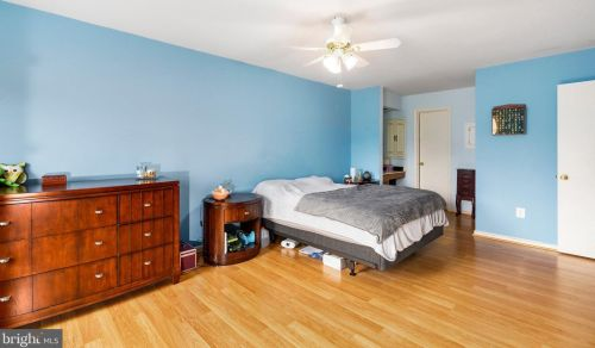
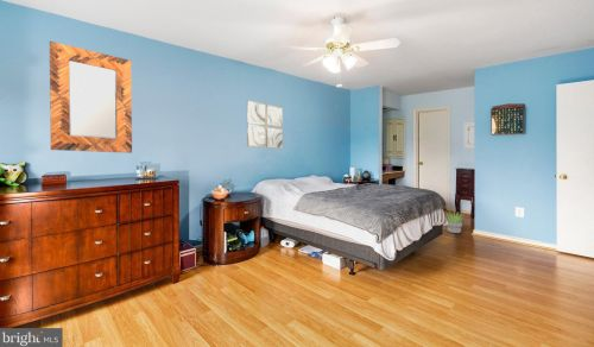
+ home mirror (94, 101)
+ wall art (265, 126)
+ potted plant (454, 222)
